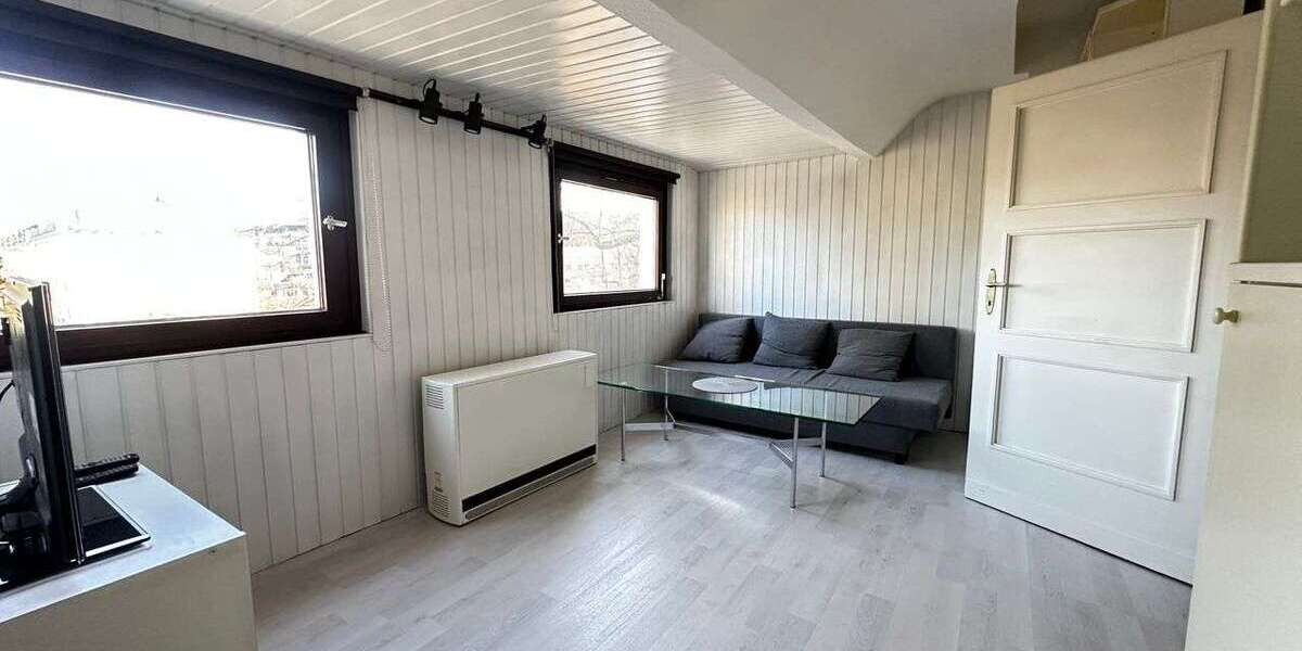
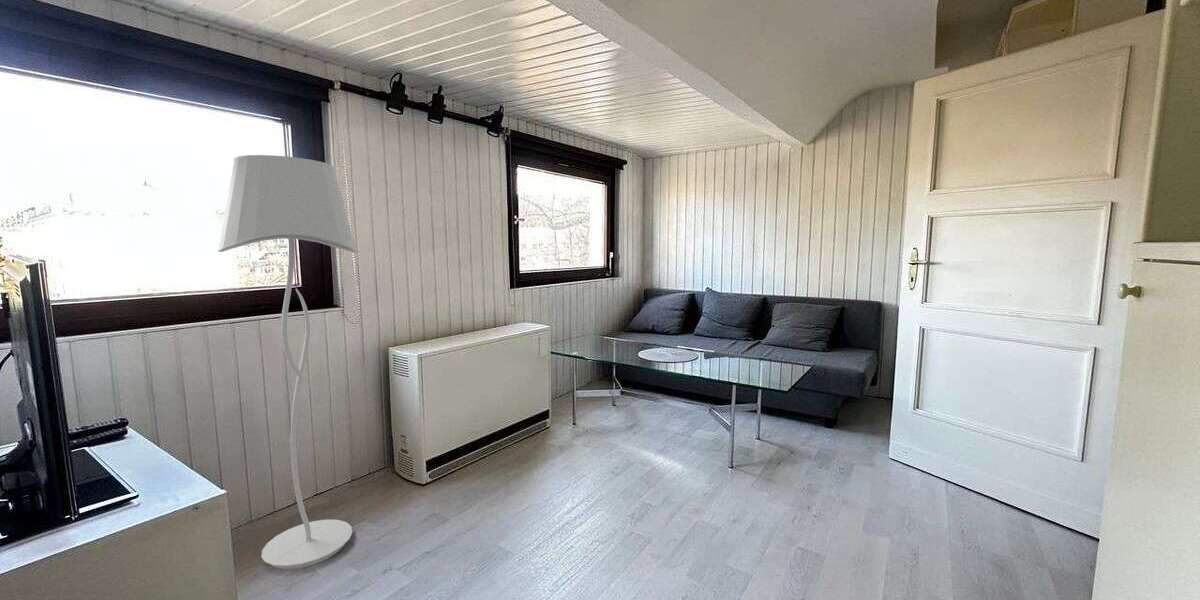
+ floor lamp (300, 362)
